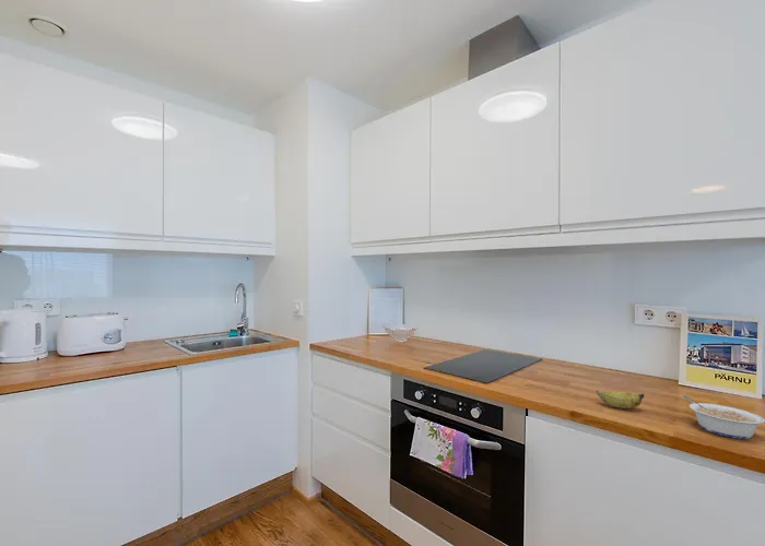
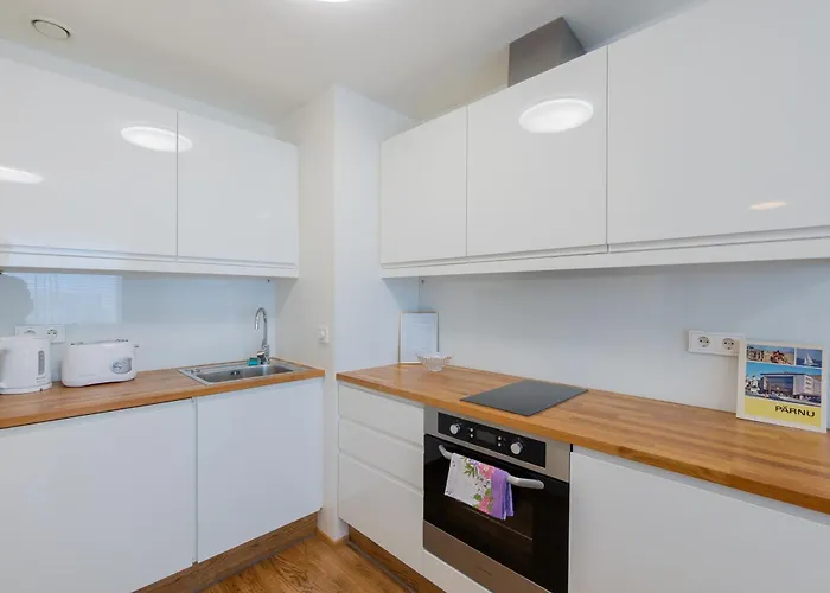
- banana (619, 399)
- legume (721, 418)
